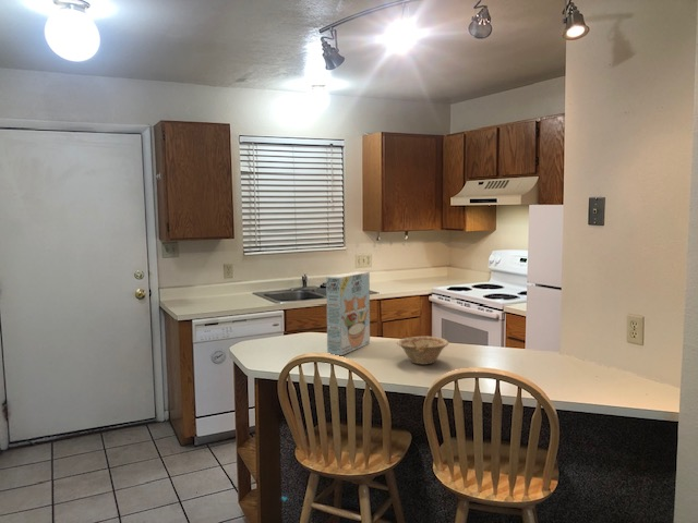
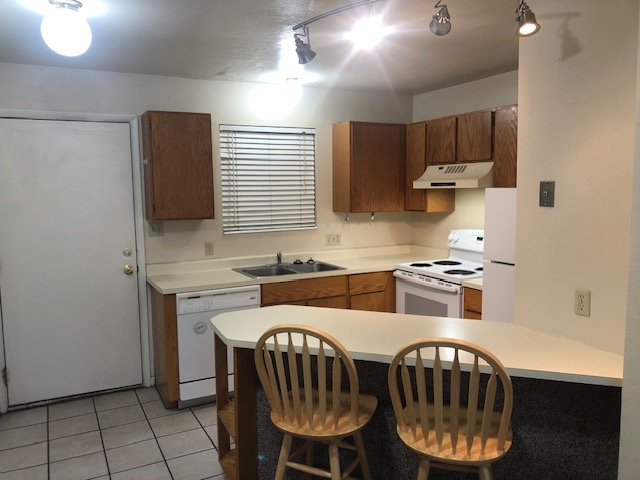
- cereal box (349, 312)
- dish (422, 351)
